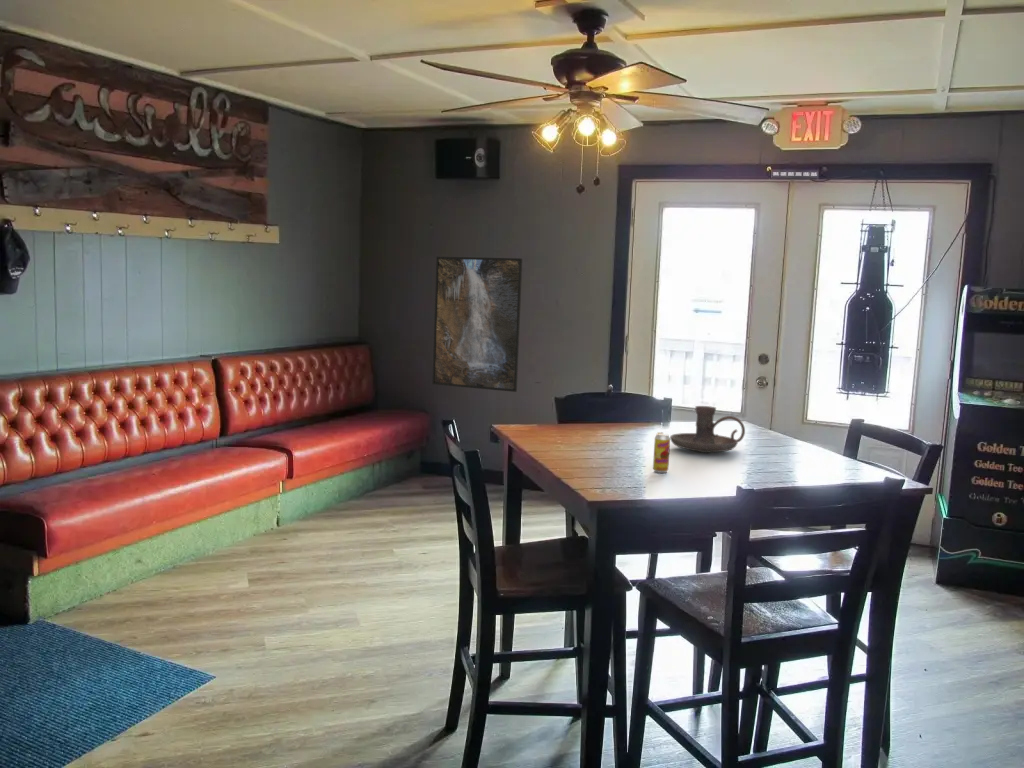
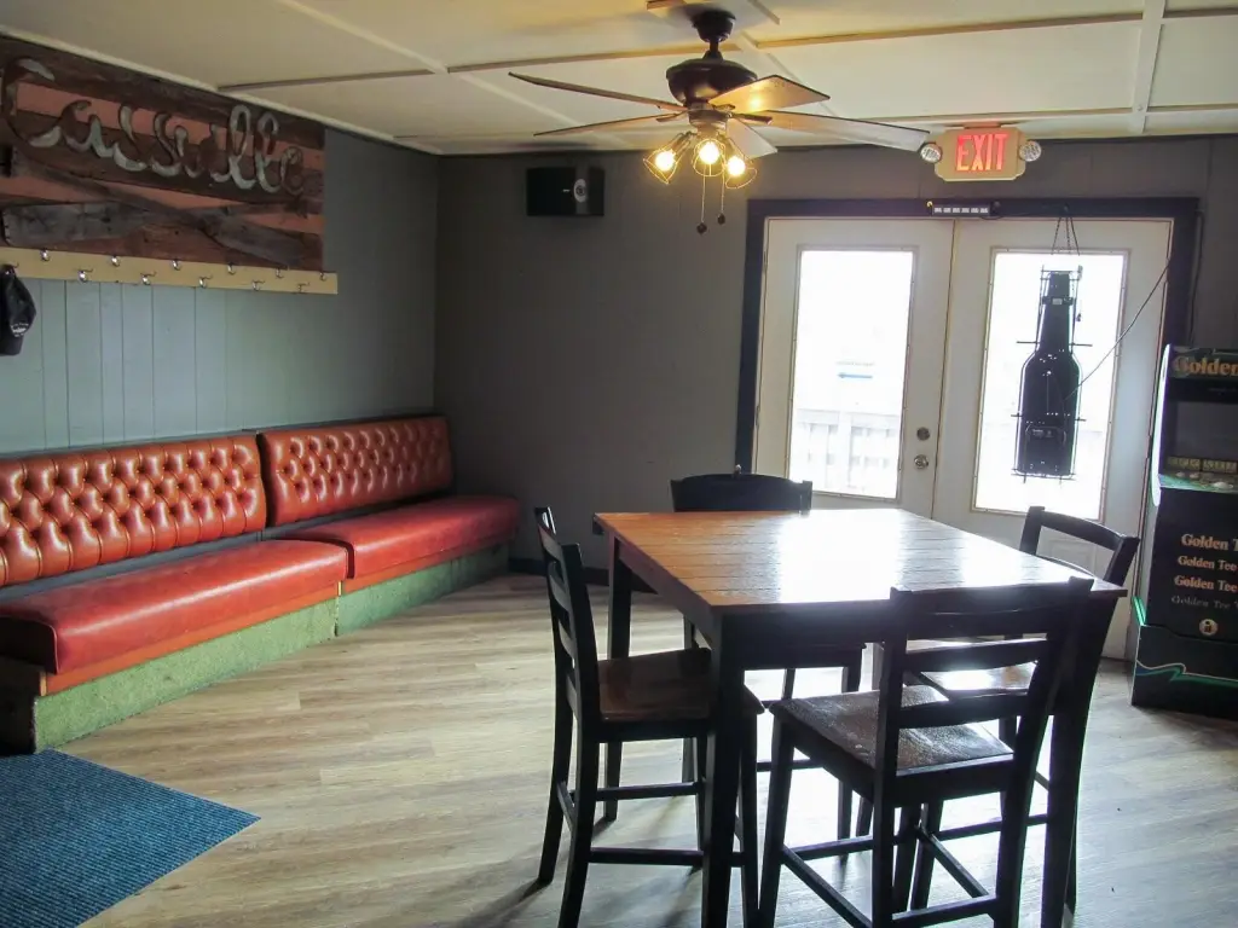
- candle holder (710, 428)
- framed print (476, 323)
- beverage can (661, 452)
